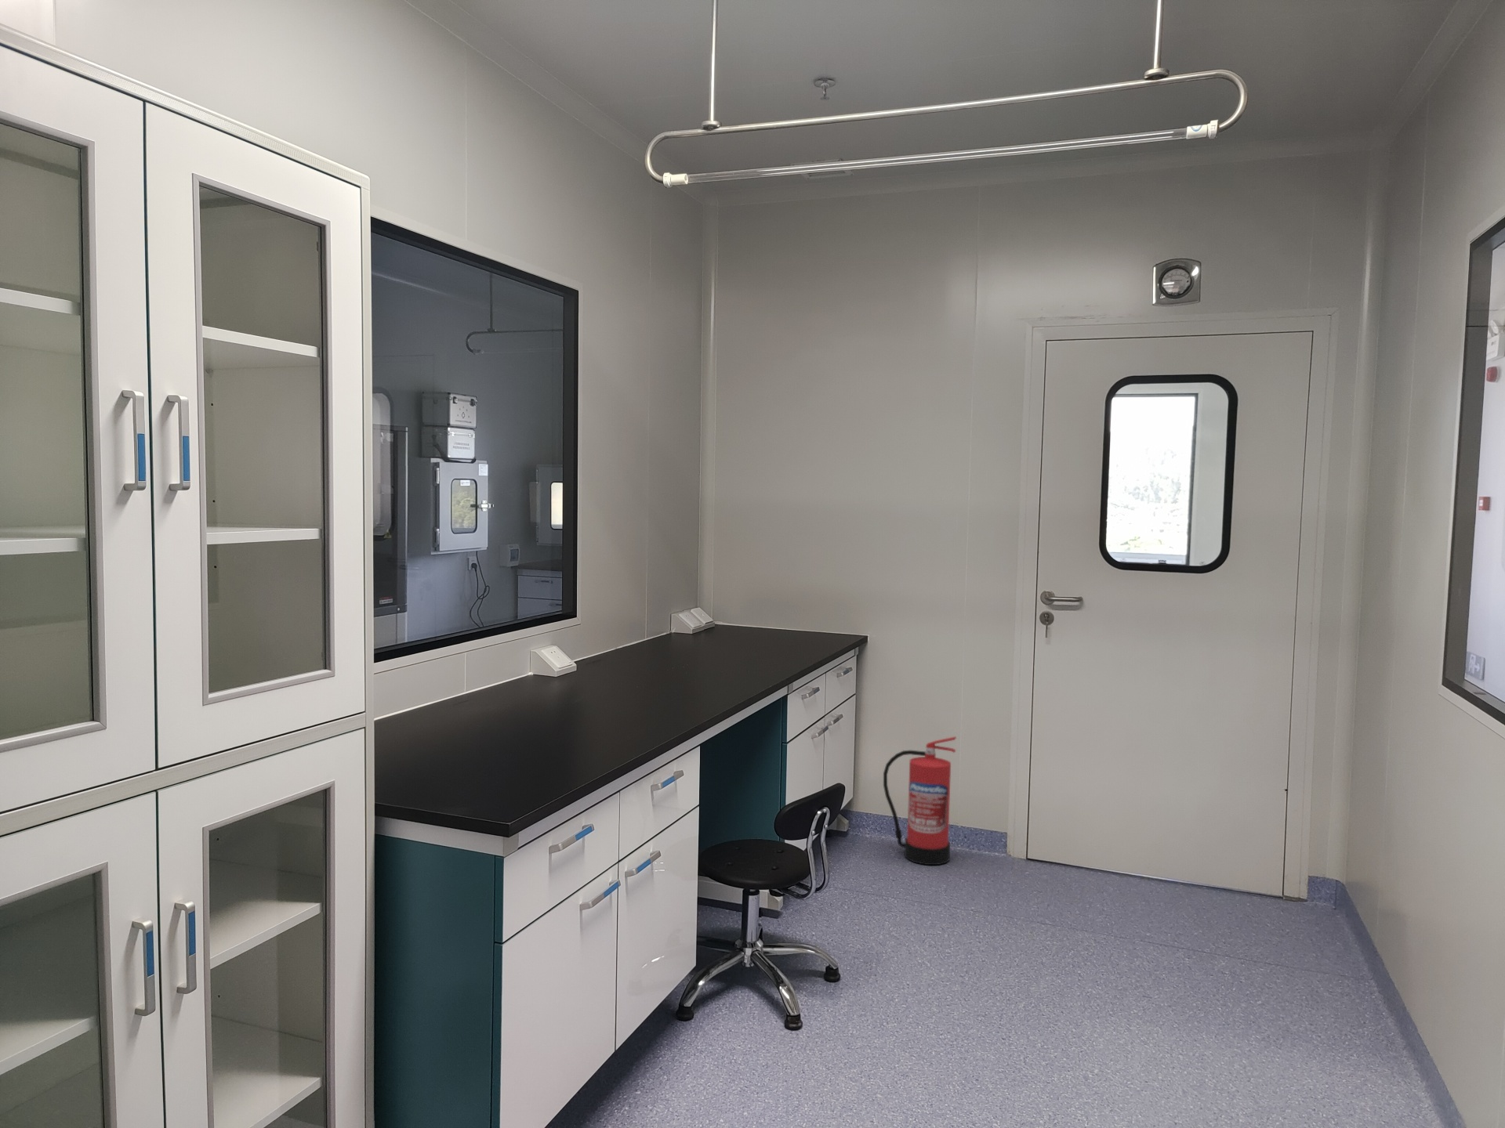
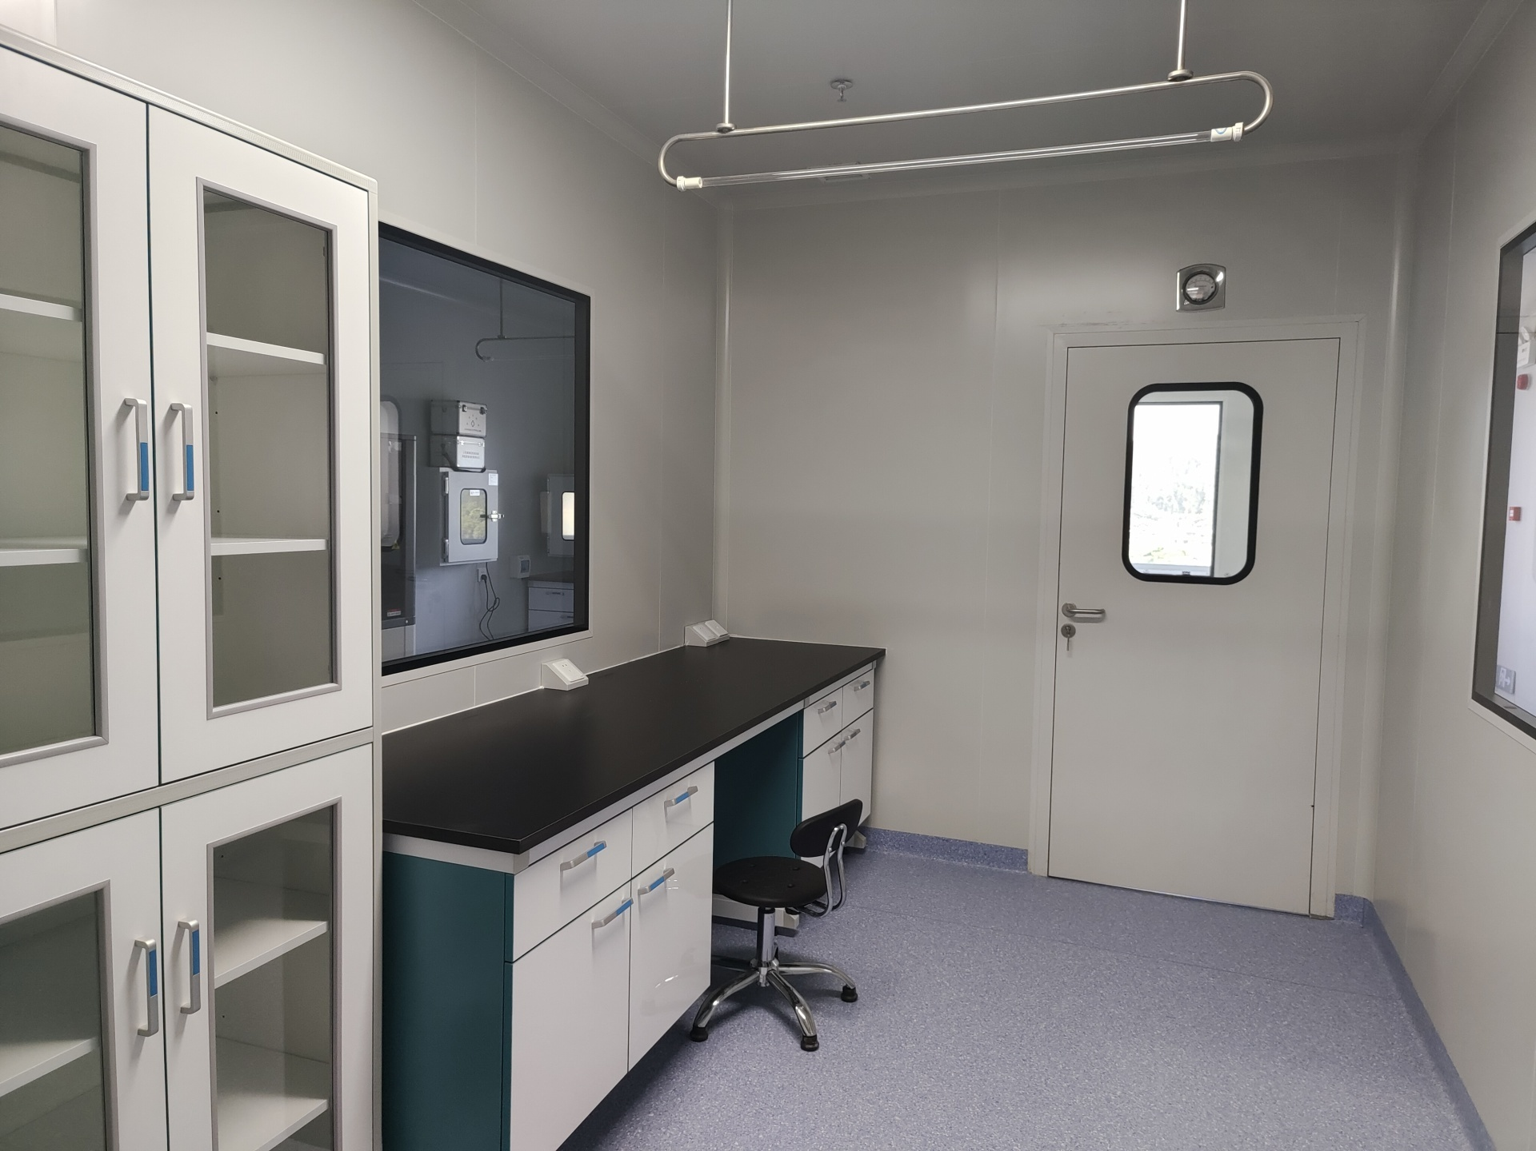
- fire extinguisher (917, 794)
